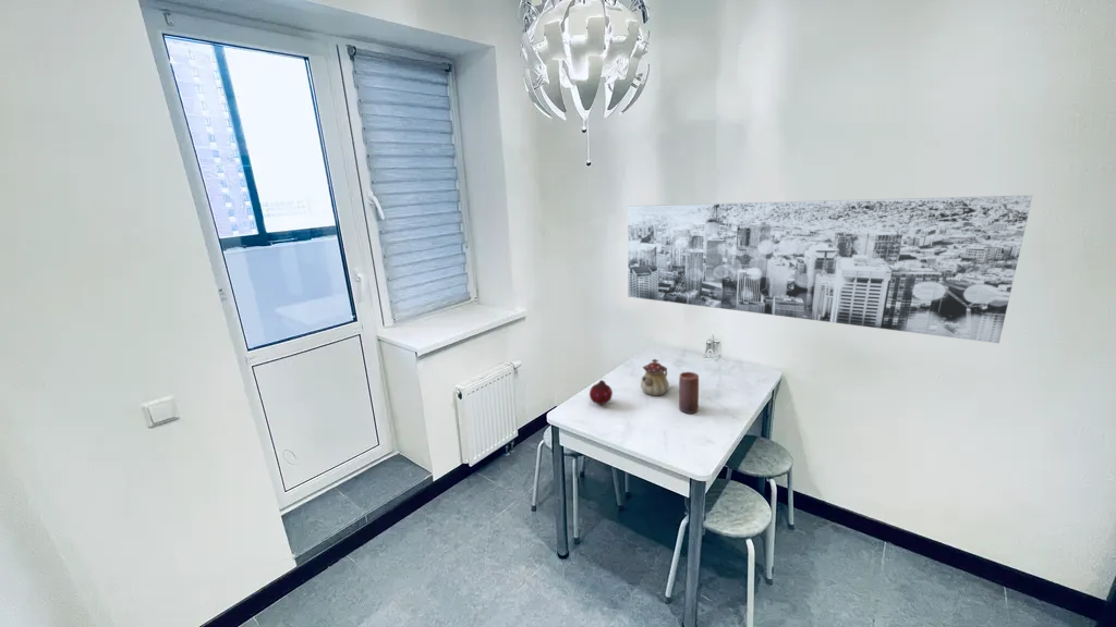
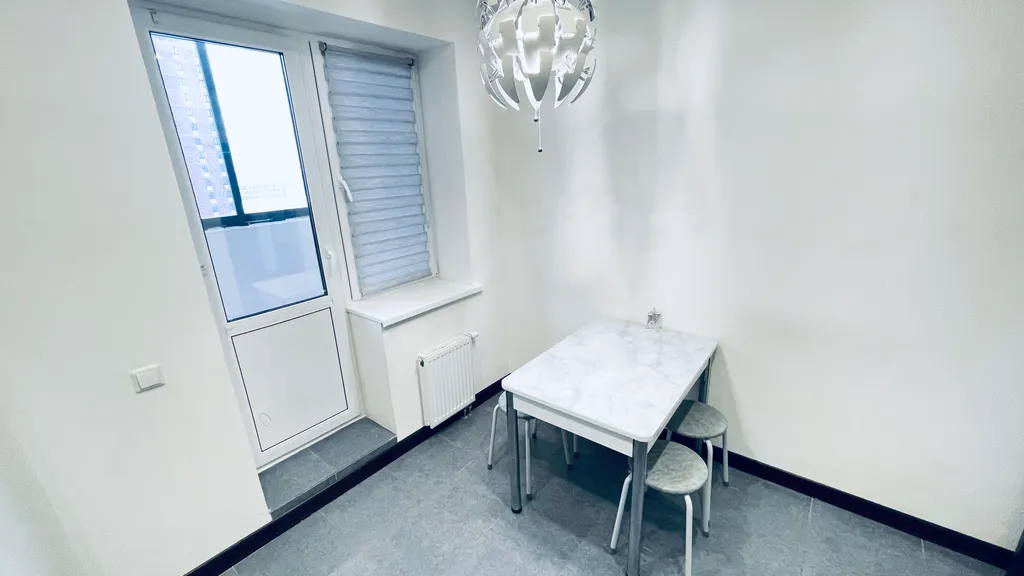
- candle (689, 392)
- fruit (601, 392)
- wall art (775, 259)
- teapot (655, 374)
